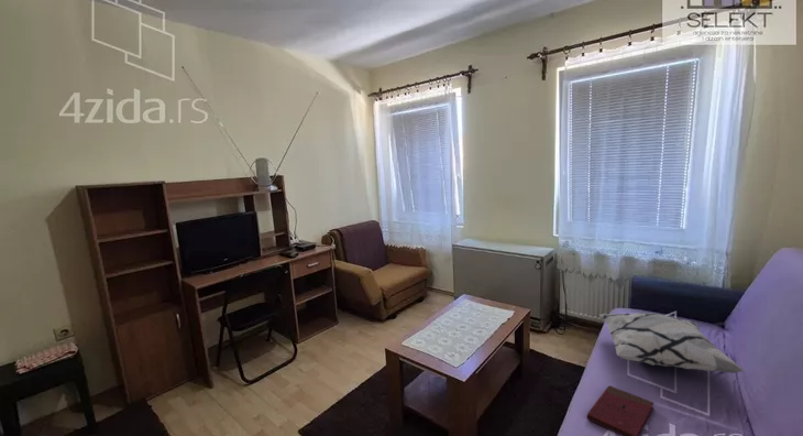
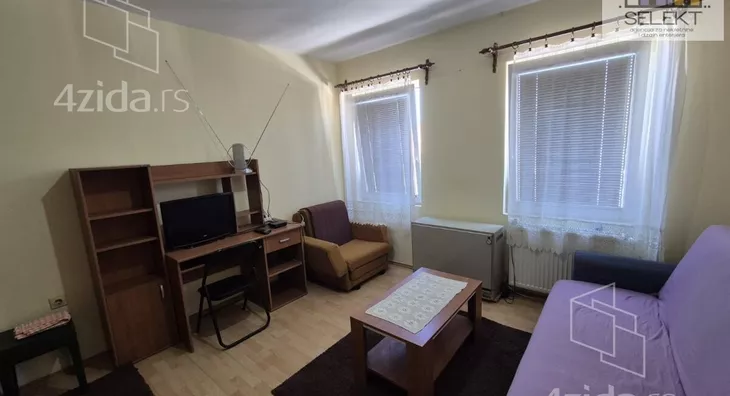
- decorative pillow (659, 338)
- book (620, 411)
